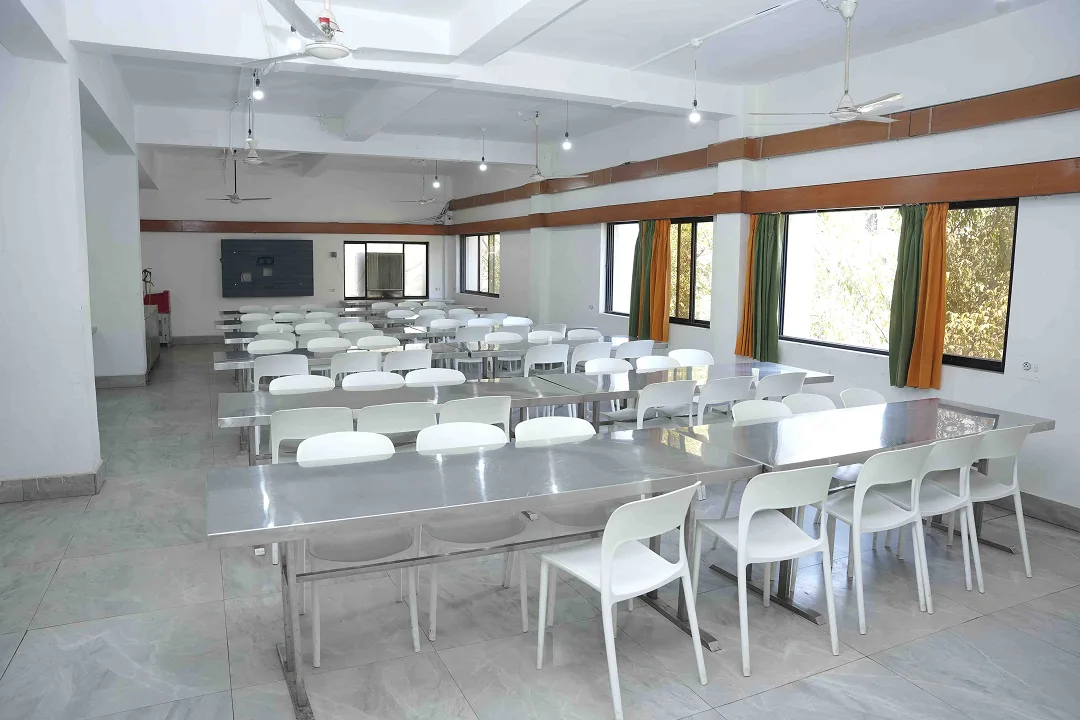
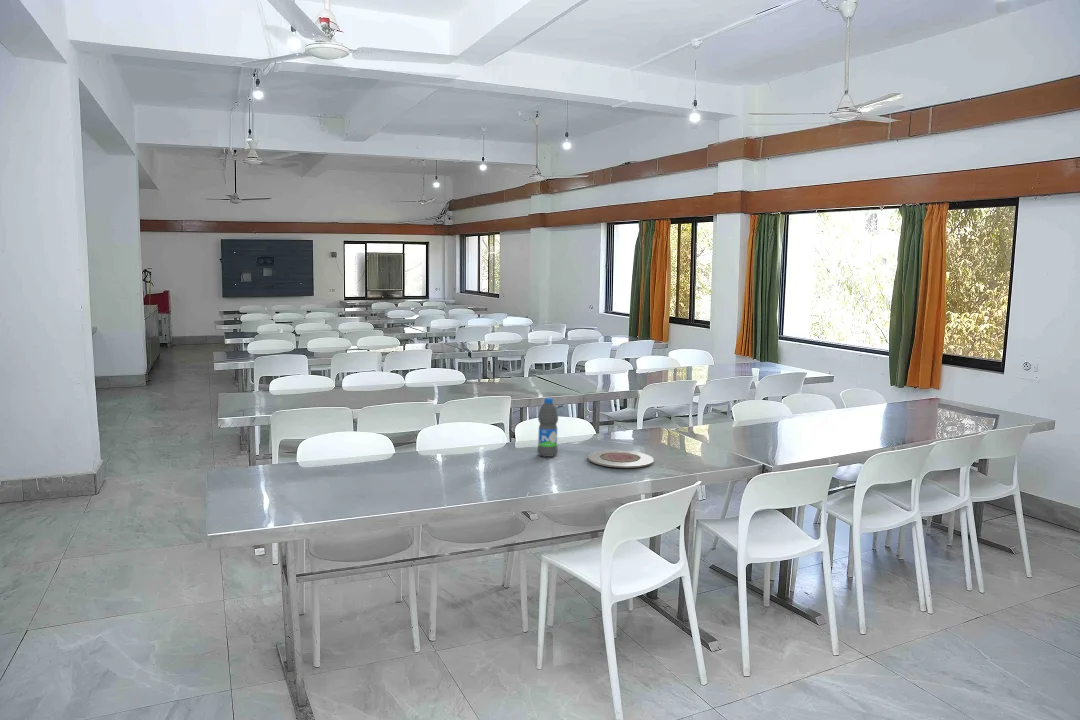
+ plate (620, 458)
+ water bottle (548, 426)
